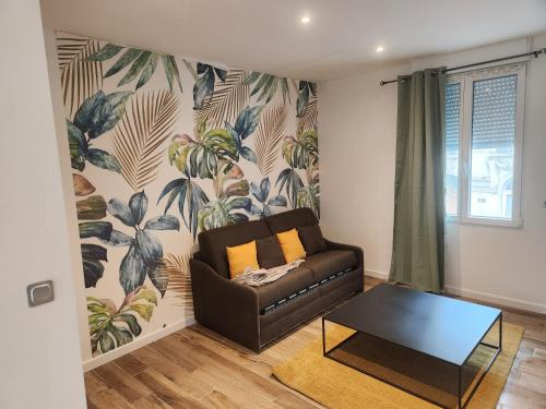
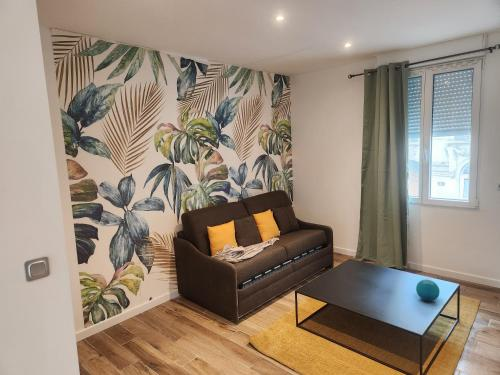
+ decorative orb (427, 290)
